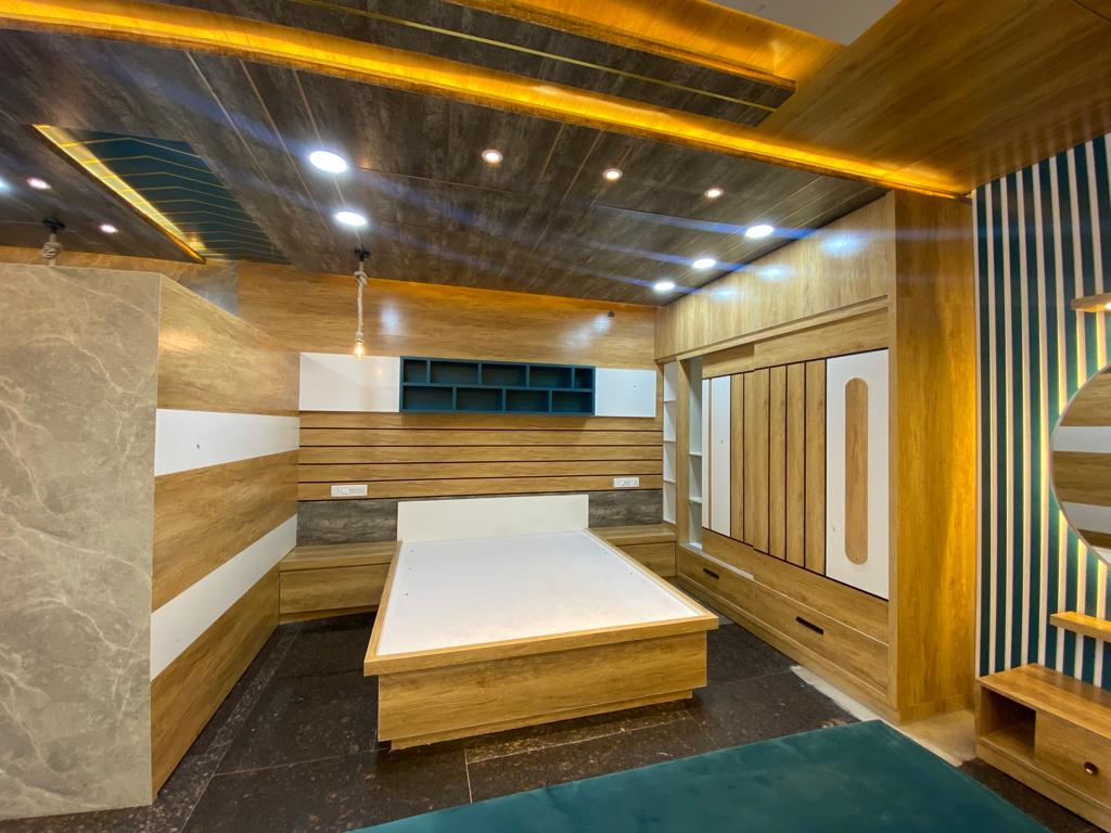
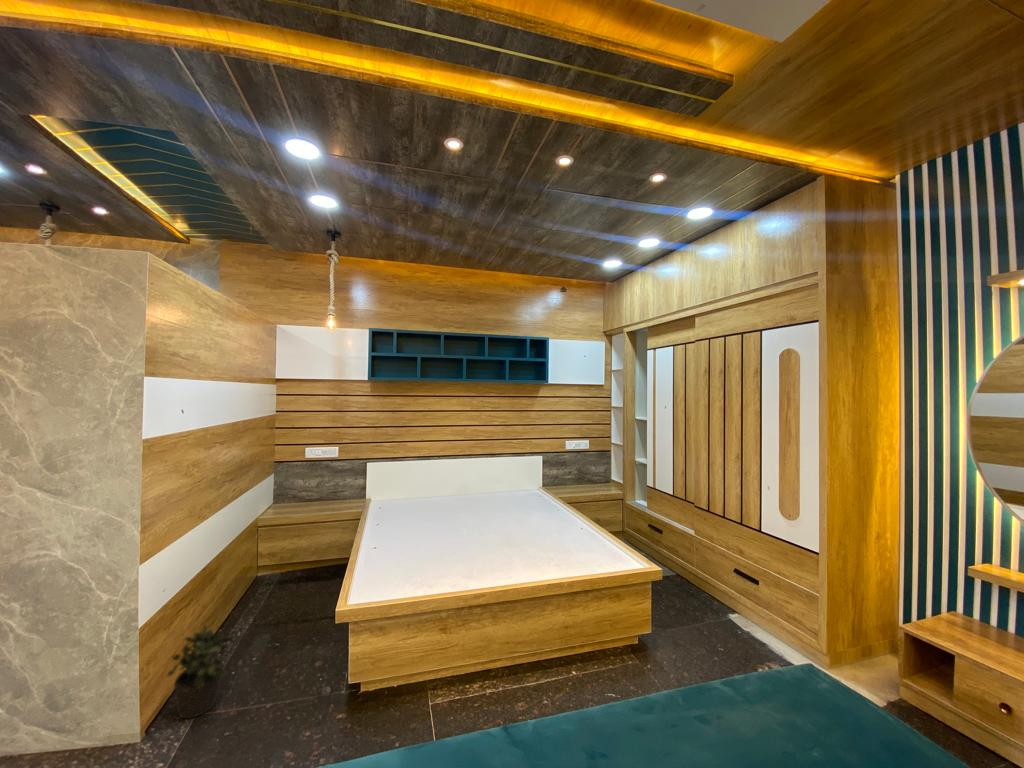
+ potted plant (201, 666)
